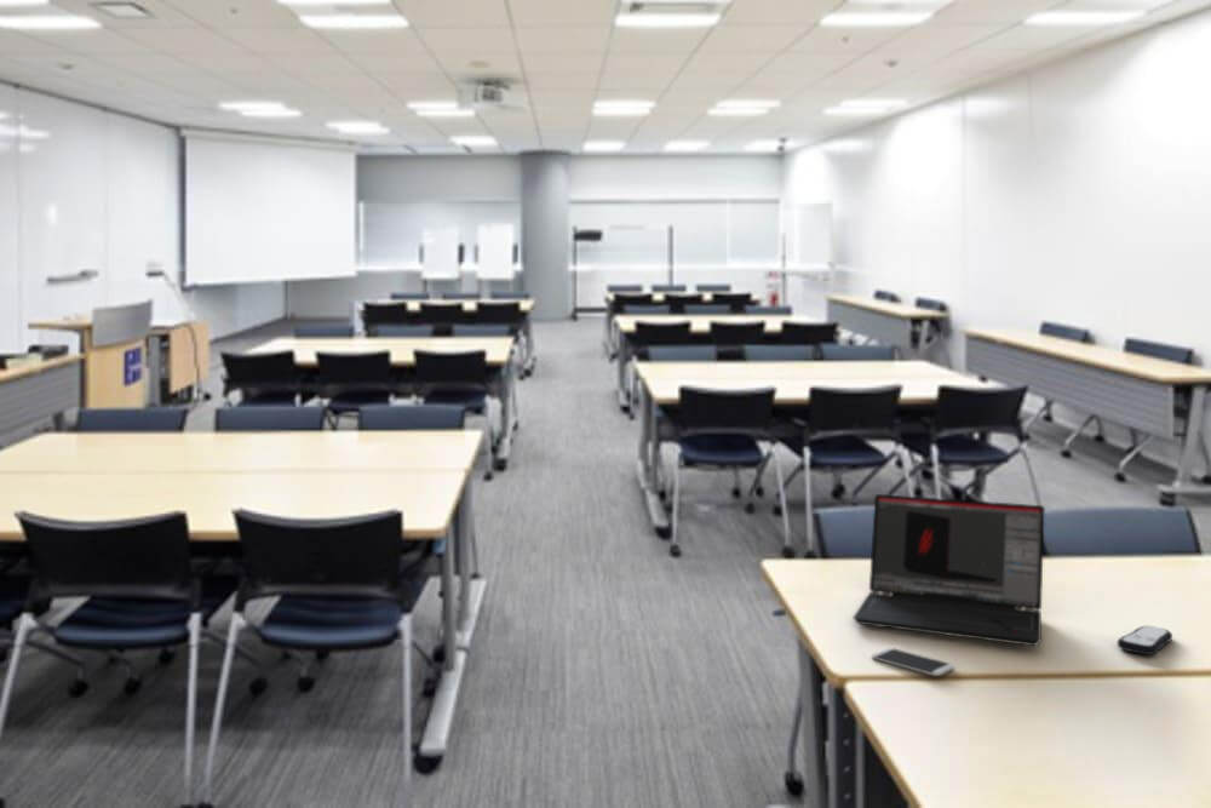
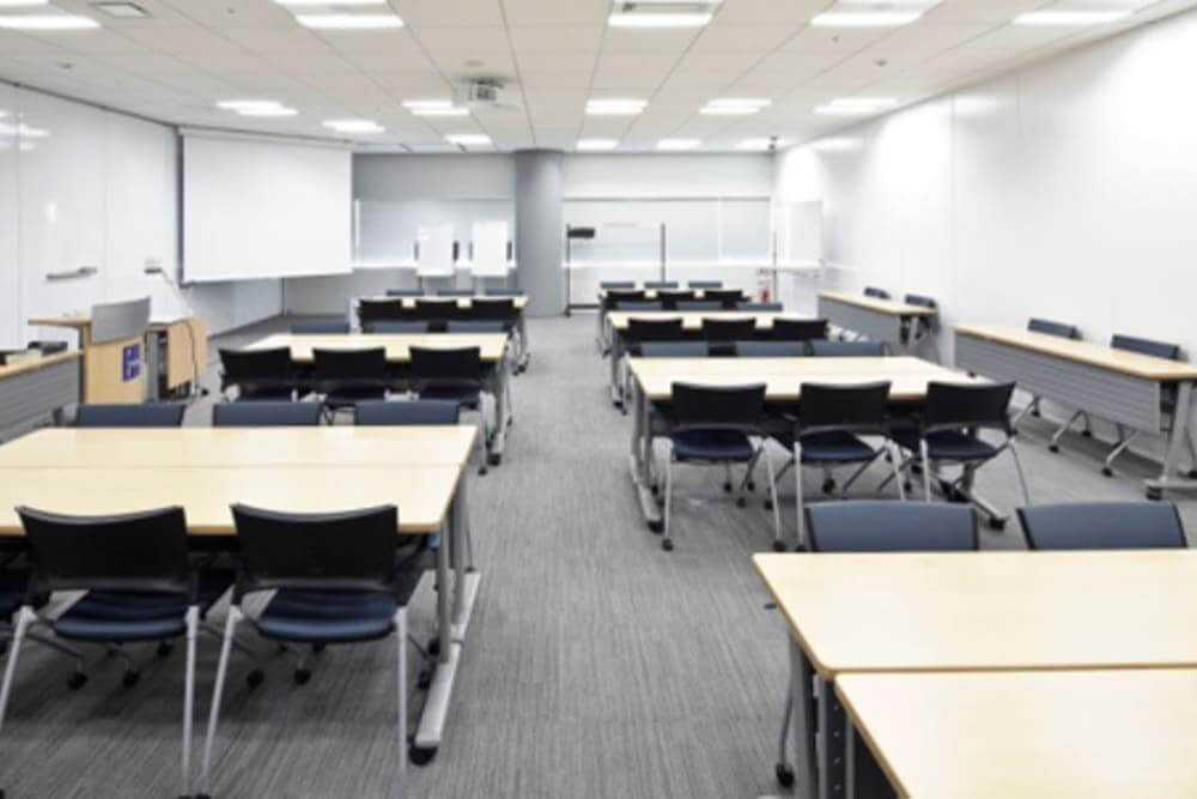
- laptop (949, 563)
- smartphone (912, 661)
- remote control (1146, 638)
